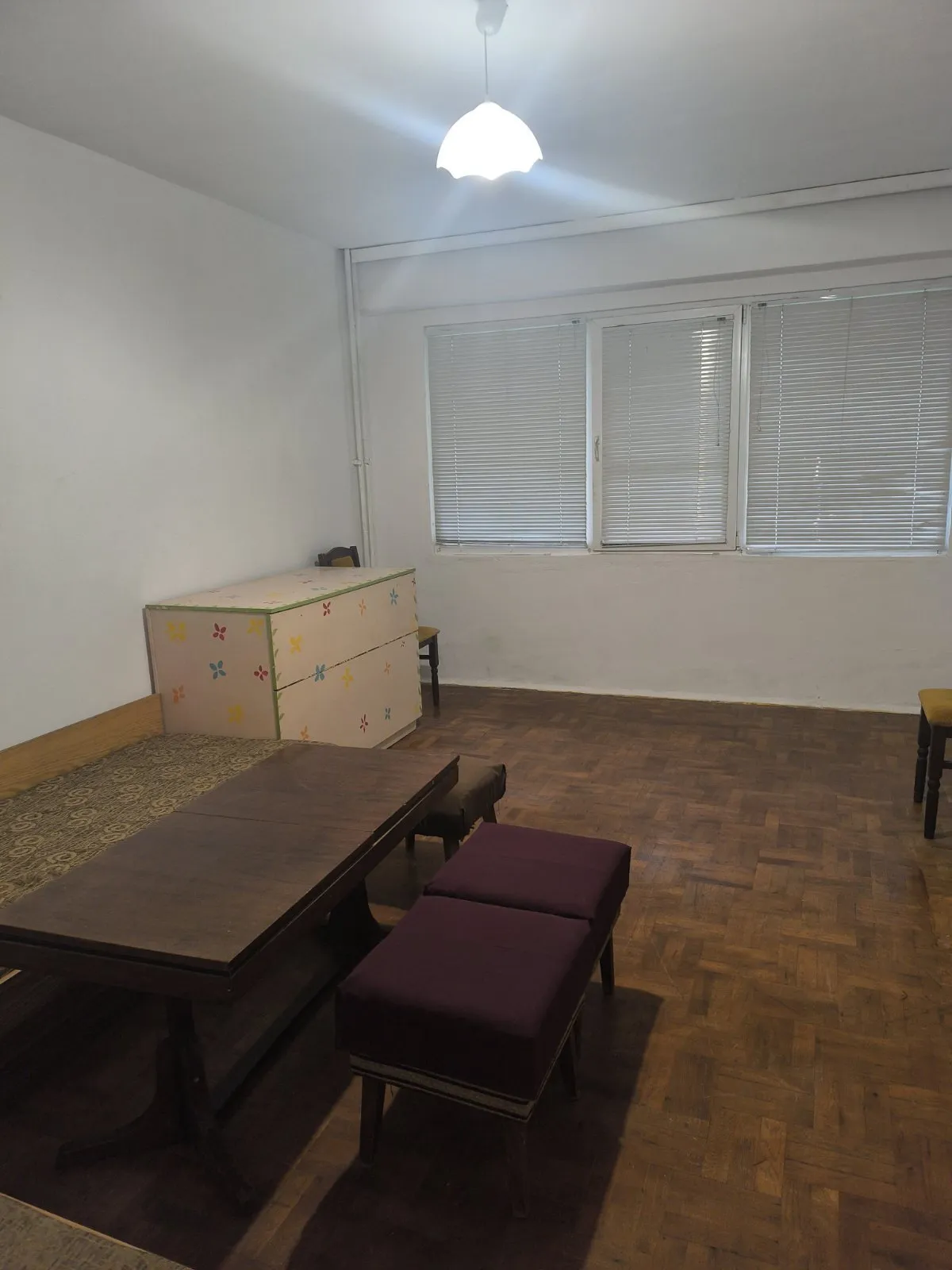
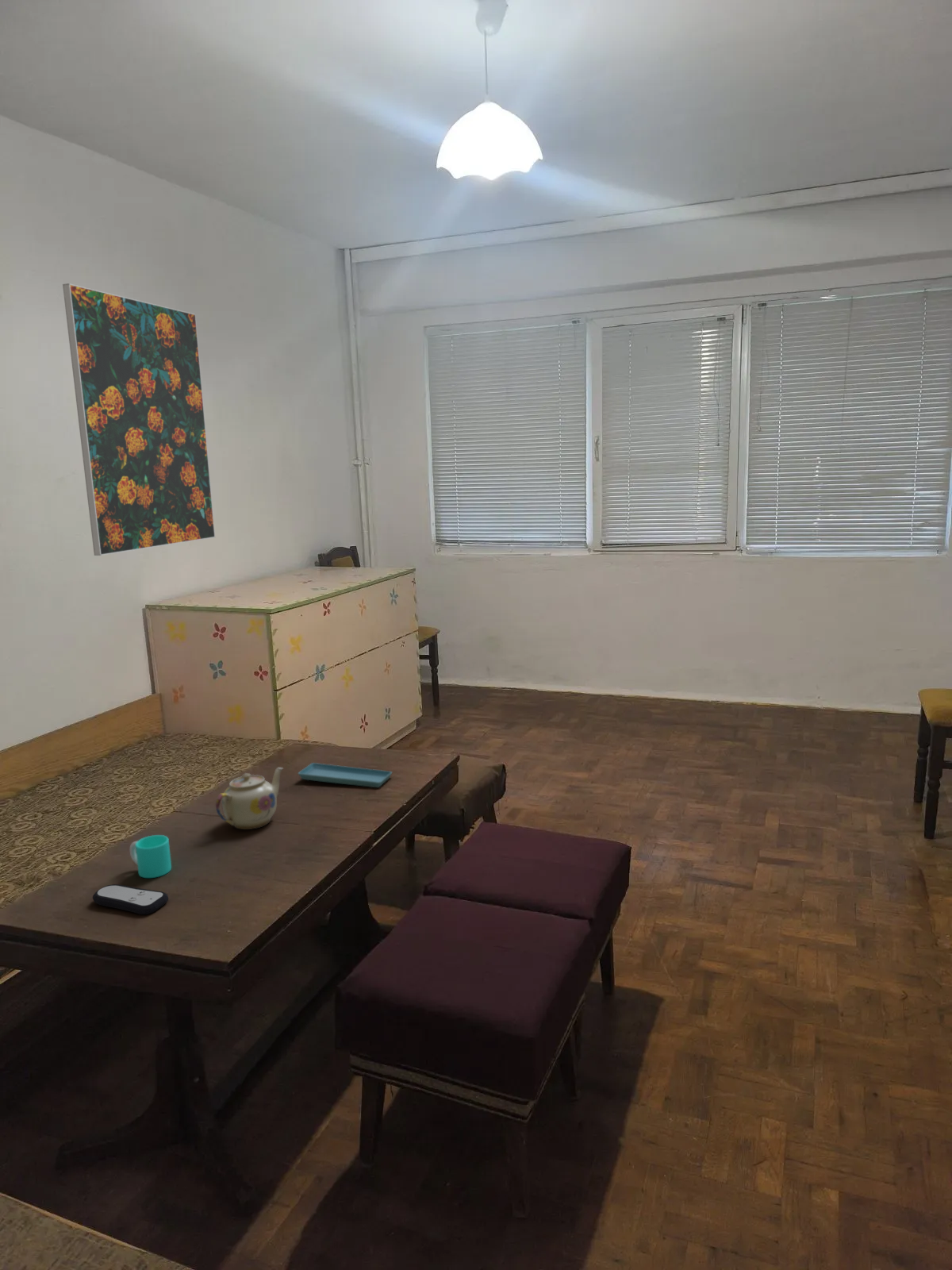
+ cup (148, 855)
+ saucer (345, 775)
+ teapot (250, 797)
+ remote control (129, 898)
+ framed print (148, 426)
